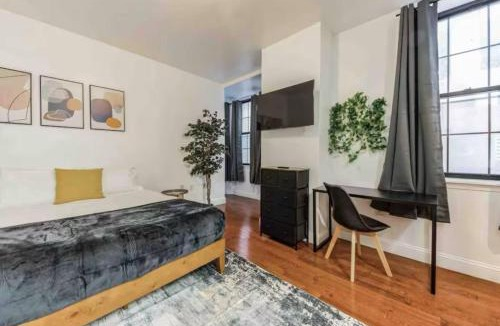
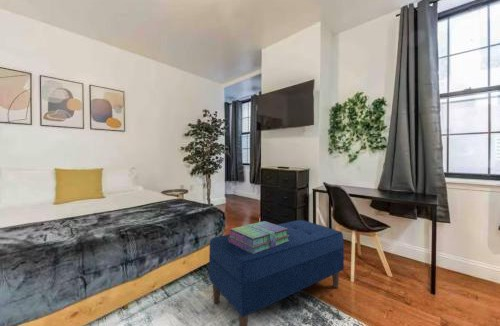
+ stack of books (258, 234)
+ bench (279, 264)
